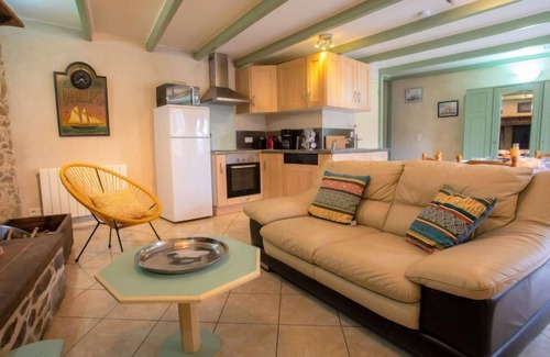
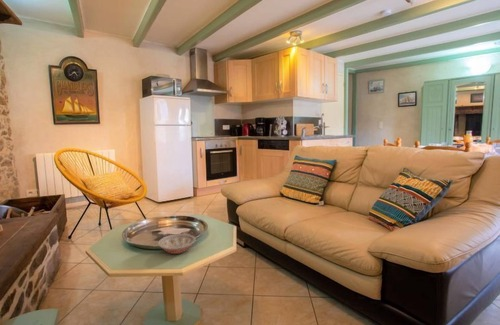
+ bowl (177, 245)
